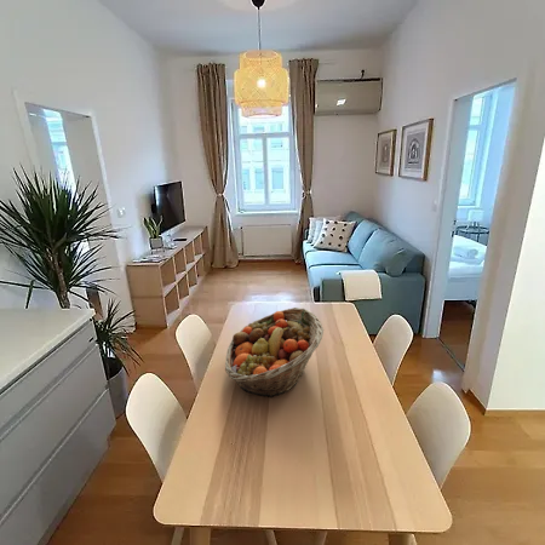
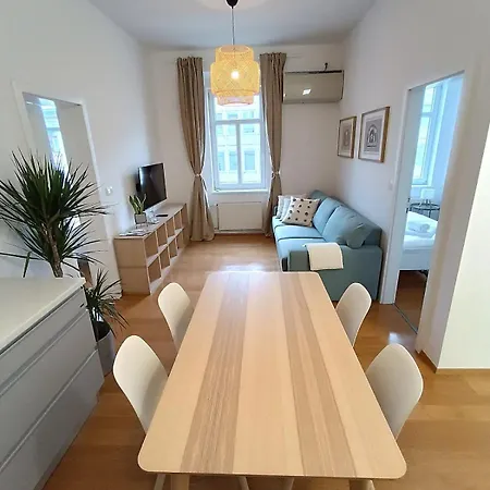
- fruit basket (272, 348)
